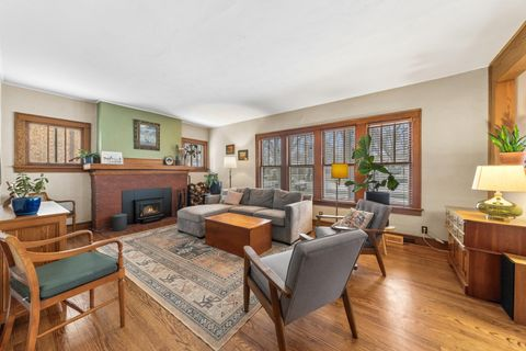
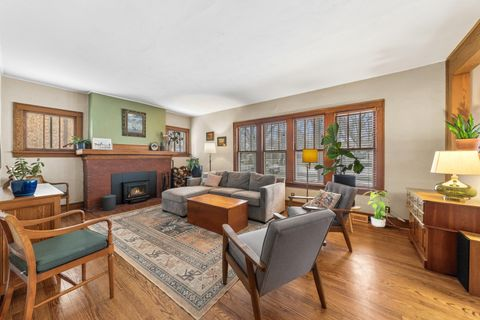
+ potted plant (374, 207)
